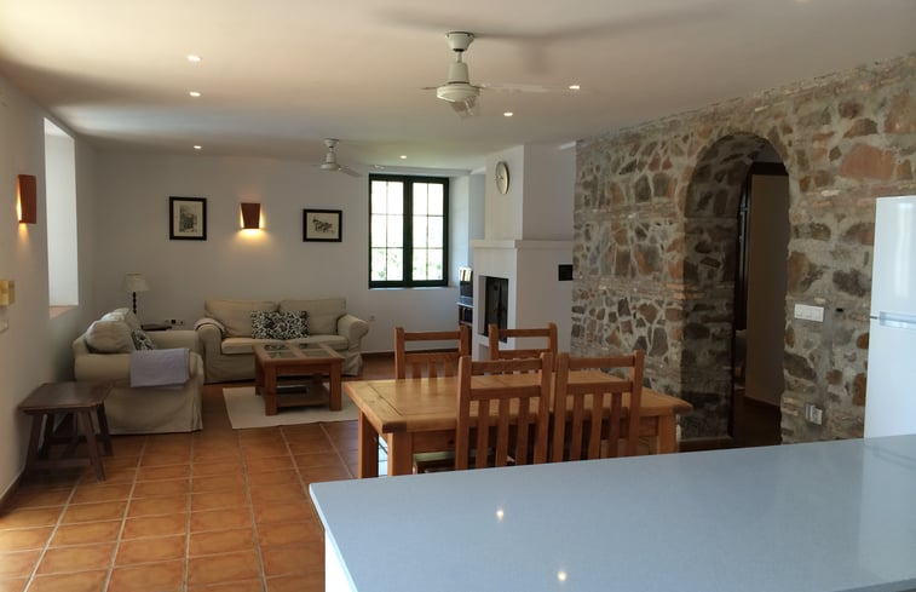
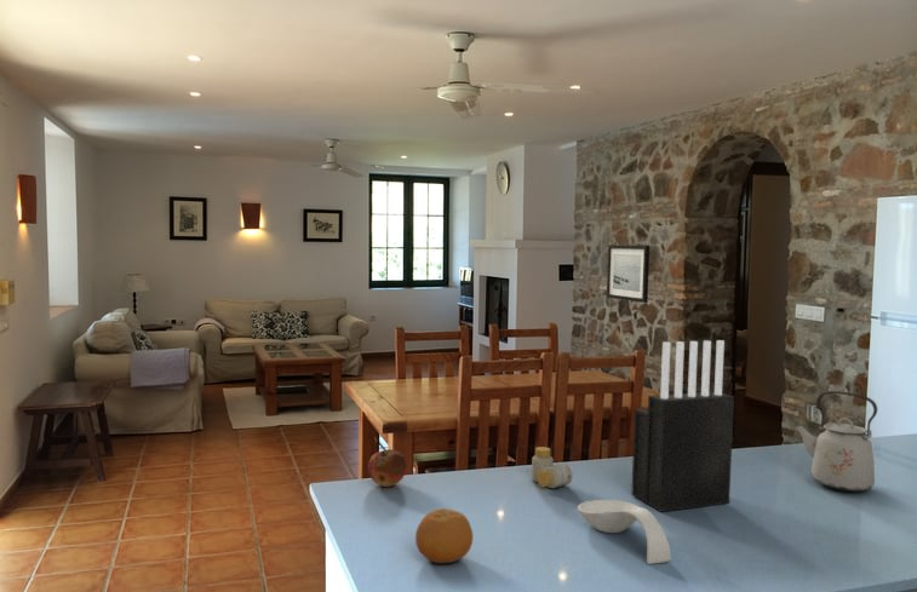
+ wall art (626, 272)
+ pill bottle (548, 467)
+ knife block (680, 419)
+ spoon rest (625, 519)
+ fruit (443, 535)
+ kettle (832, 437)
+ fruit (386, 466)
